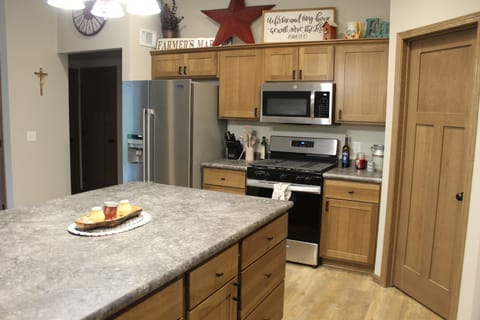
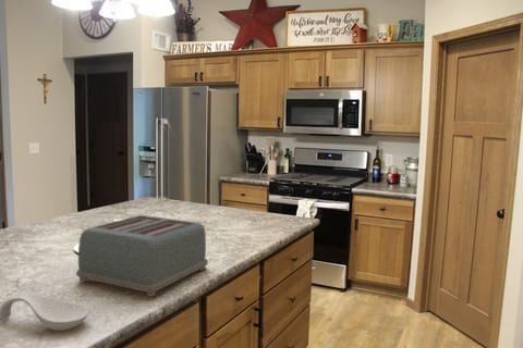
+ toaster (148, 248)
+ spoon rest (42, 310)
